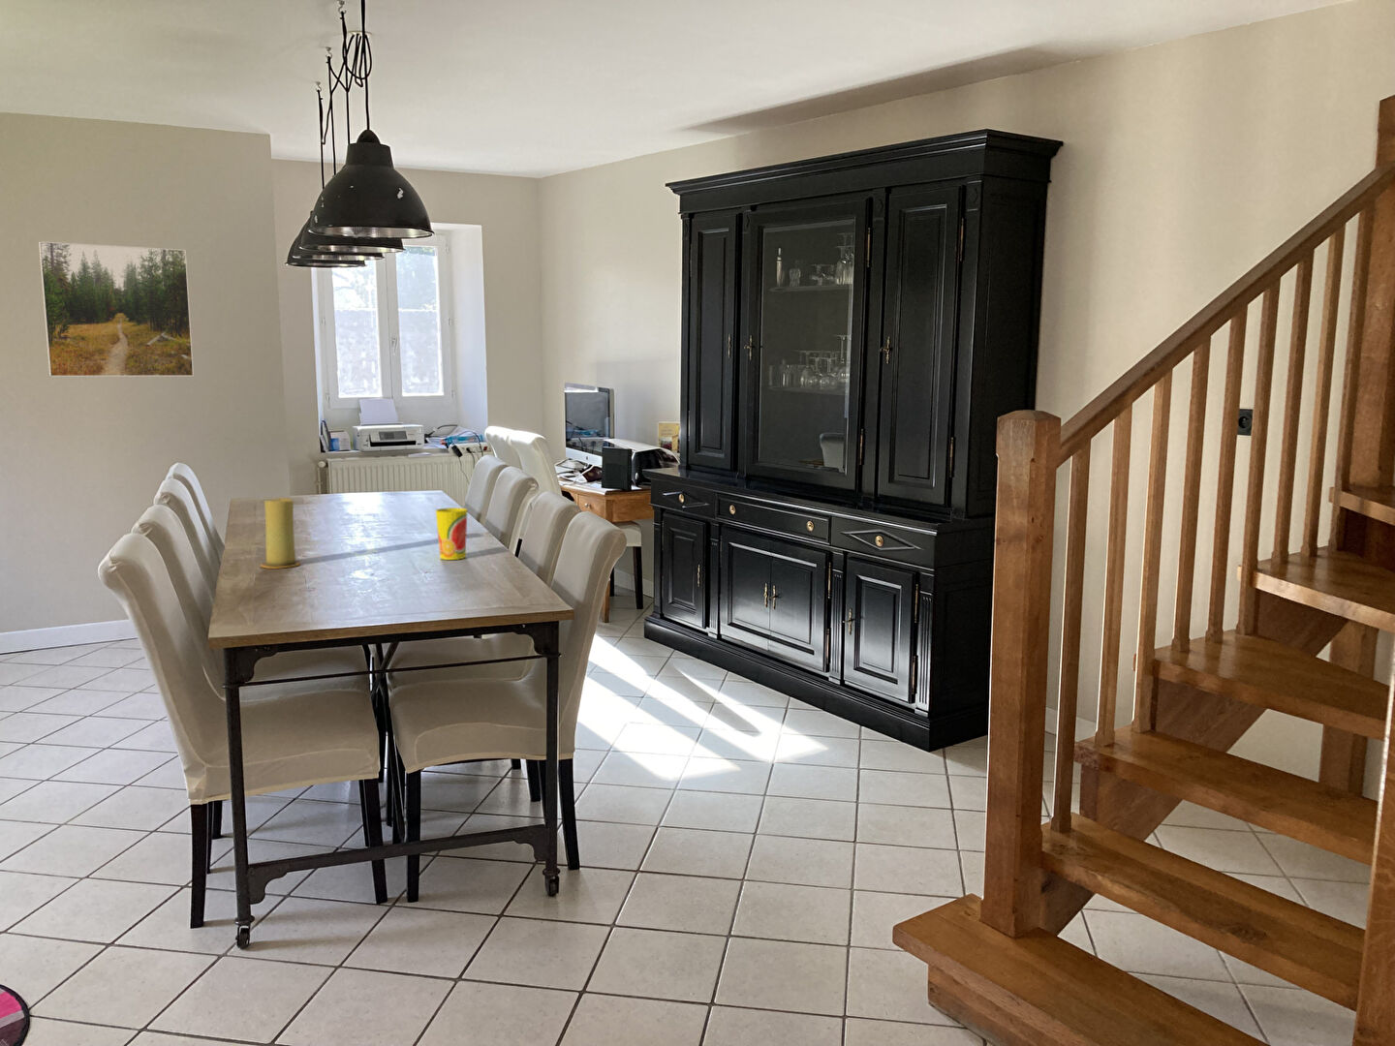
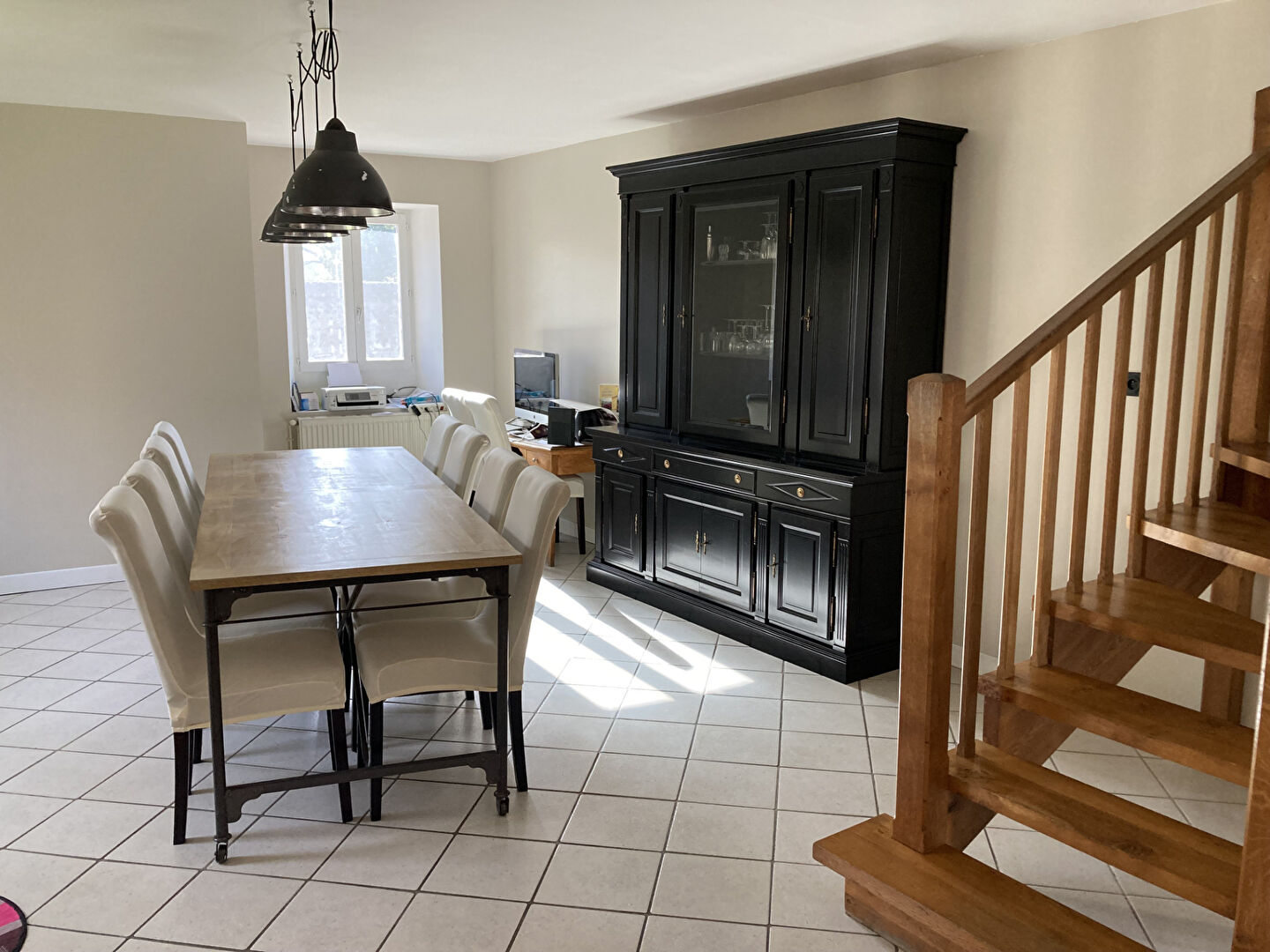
- candle (279, 532)
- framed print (119, 311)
- cup (451, 534)
